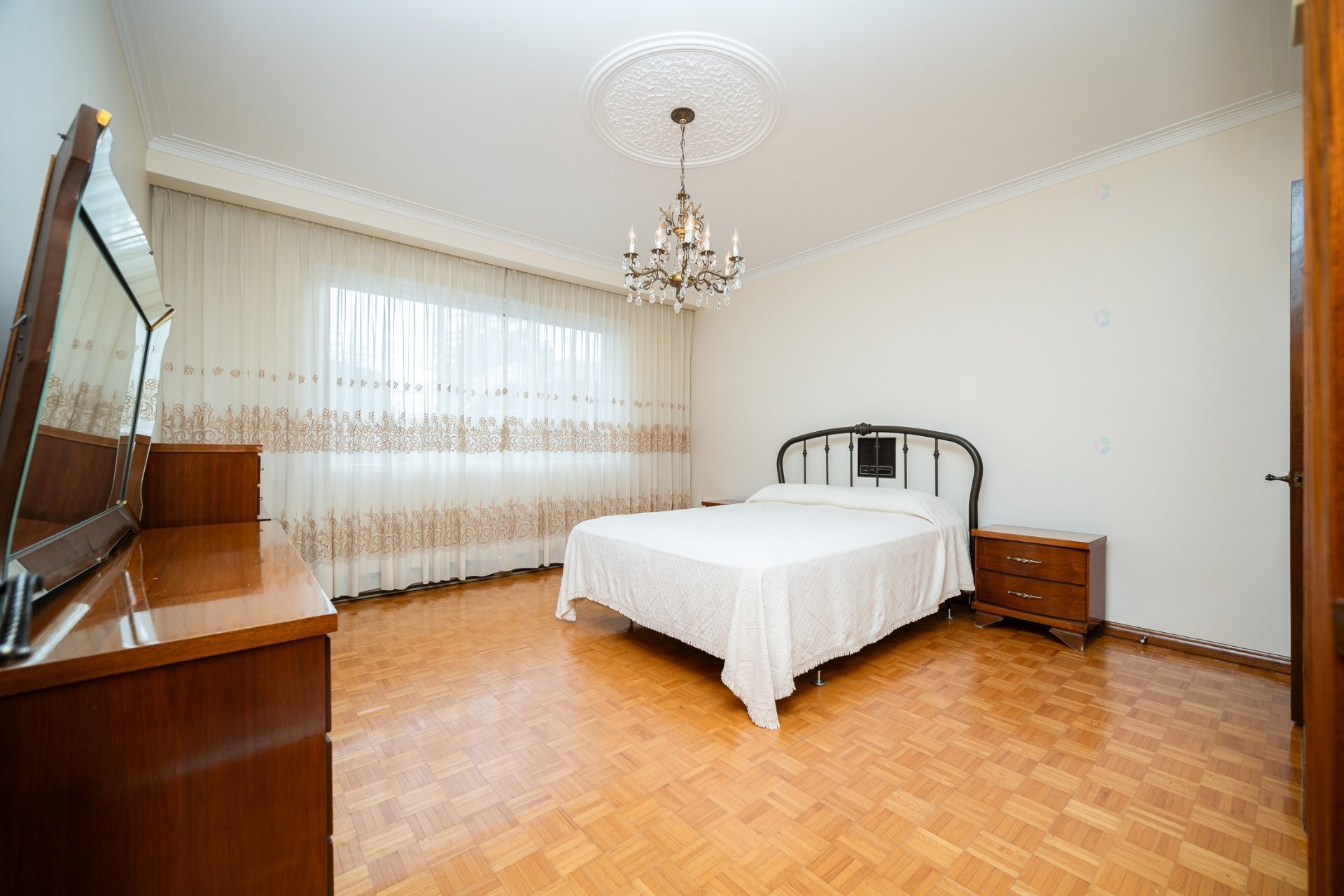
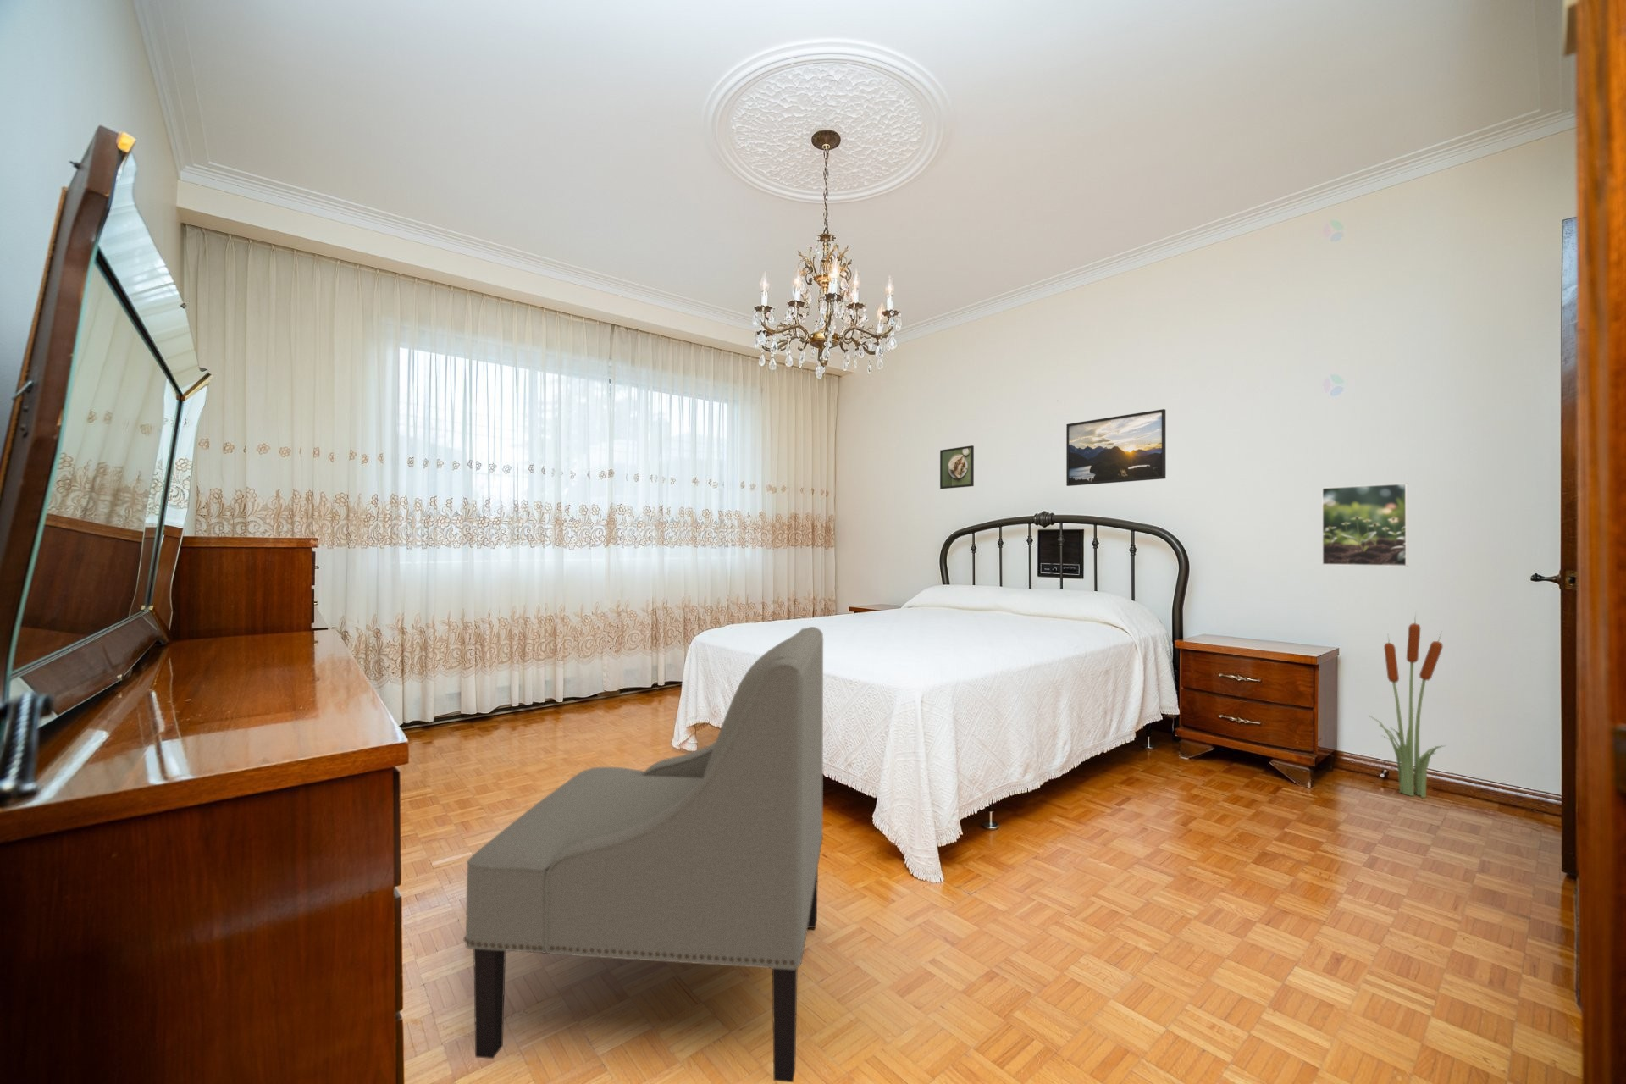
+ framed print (1362, 525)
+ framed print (956, 467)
+ decorative plant (1409, 702)
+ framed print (1113, 450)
+ chair (670, 808)
